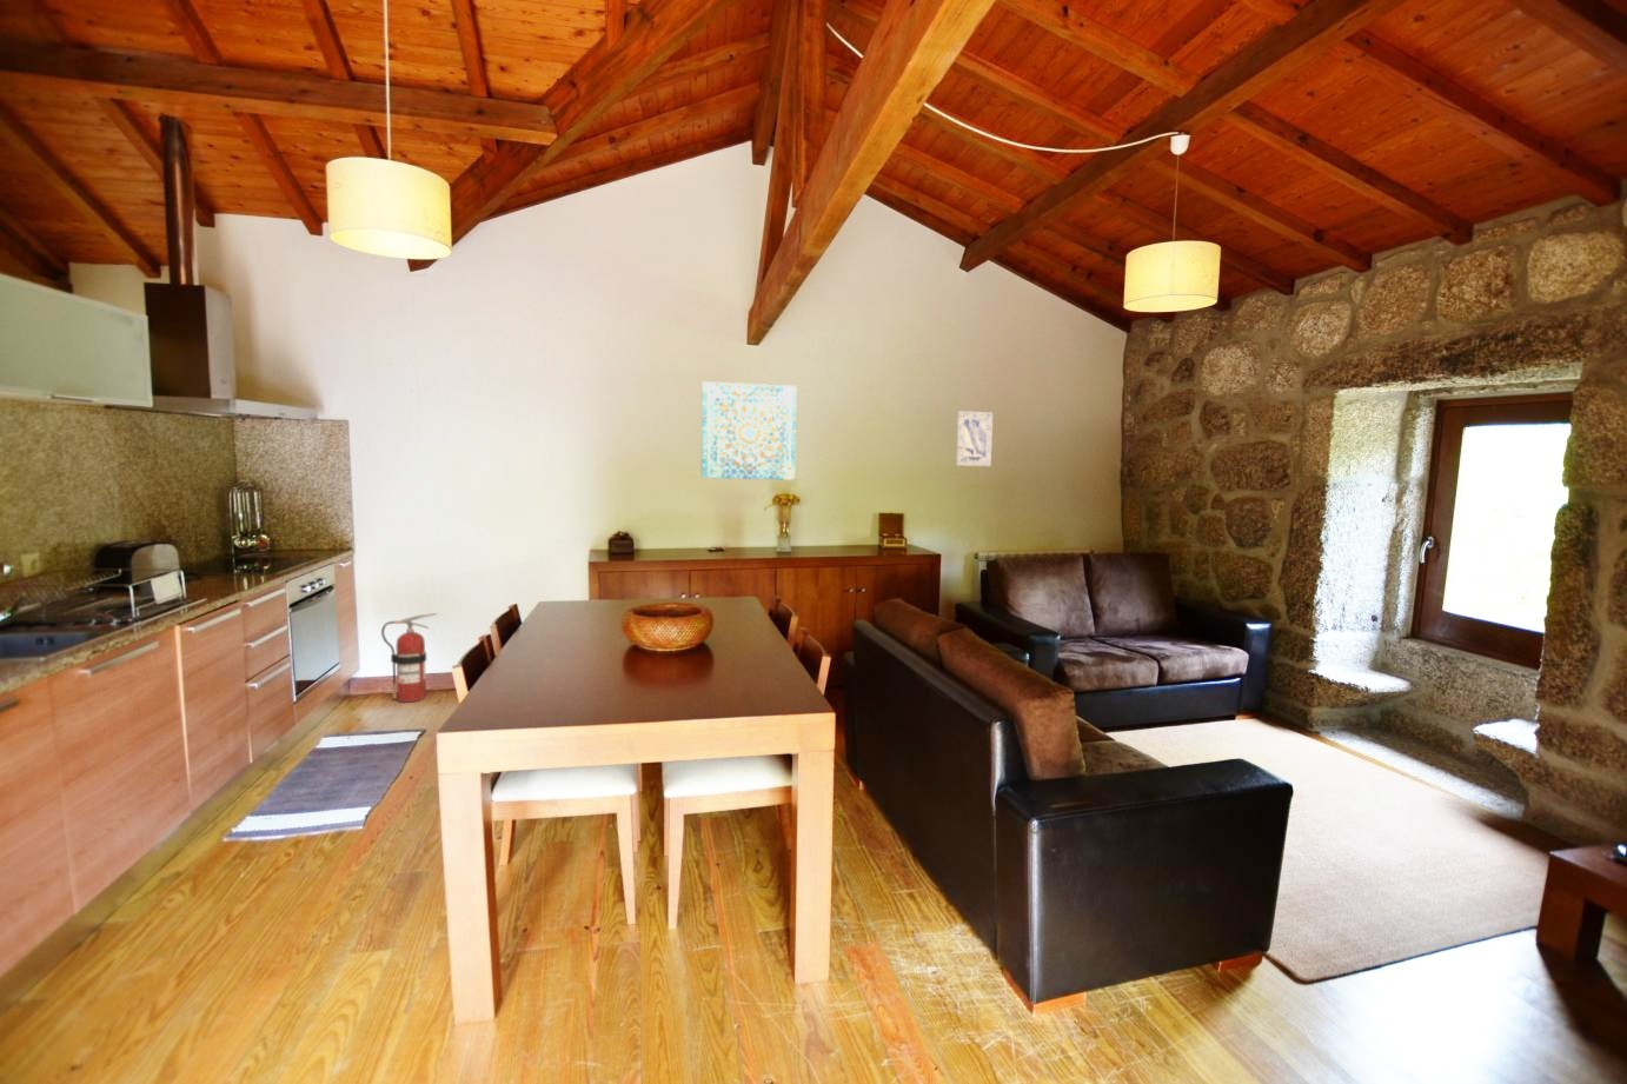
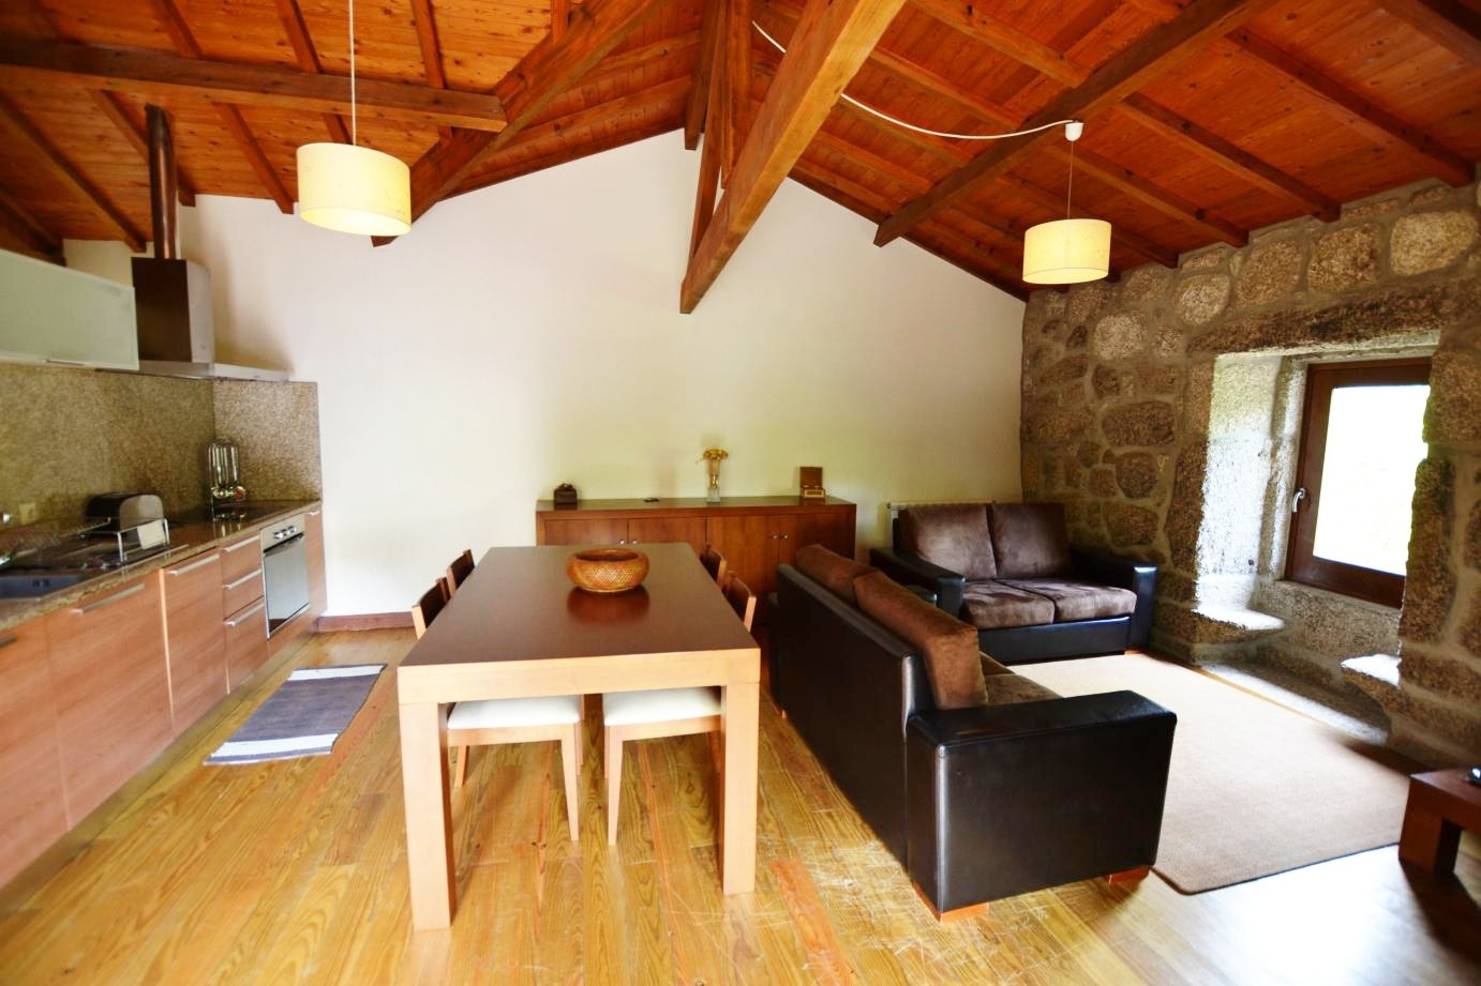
- wall art (749, 431)
- fire extinguisher (410, 656)
- wall art (974, 439)
